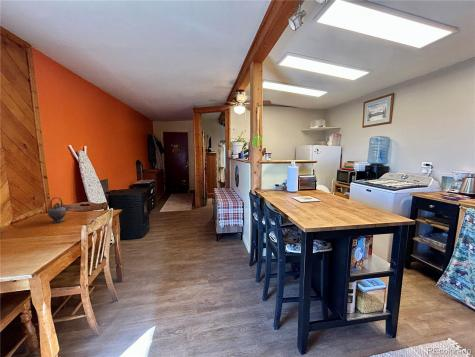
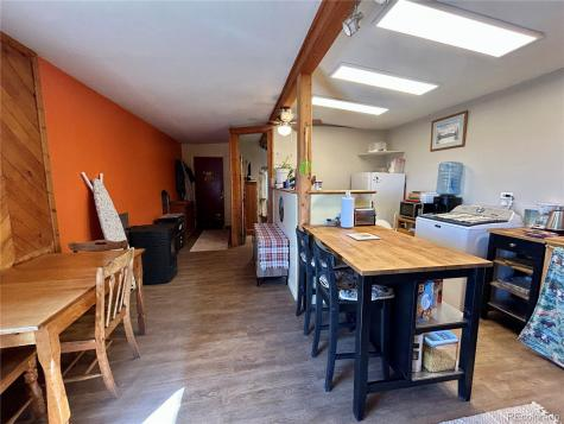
- teapot (59, 209)
